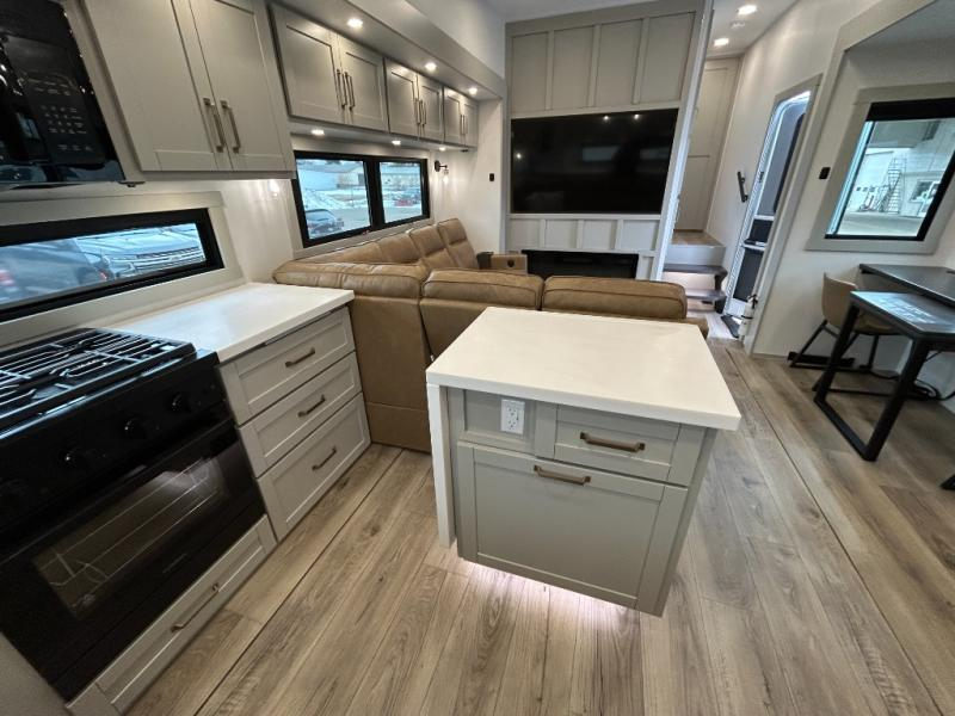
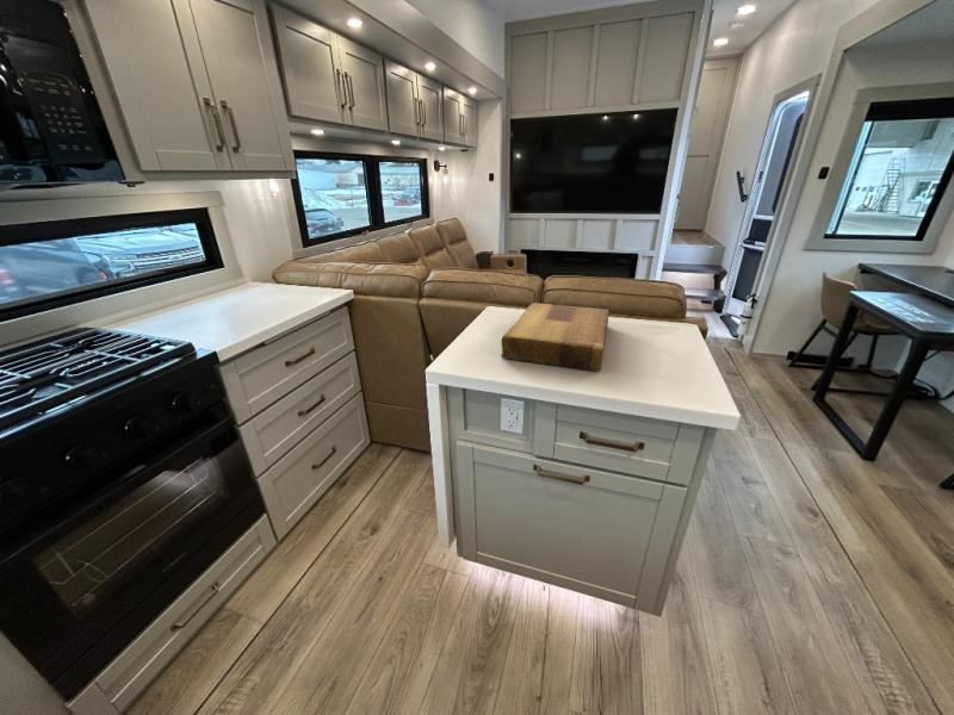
+ cutting board (559, 330)
